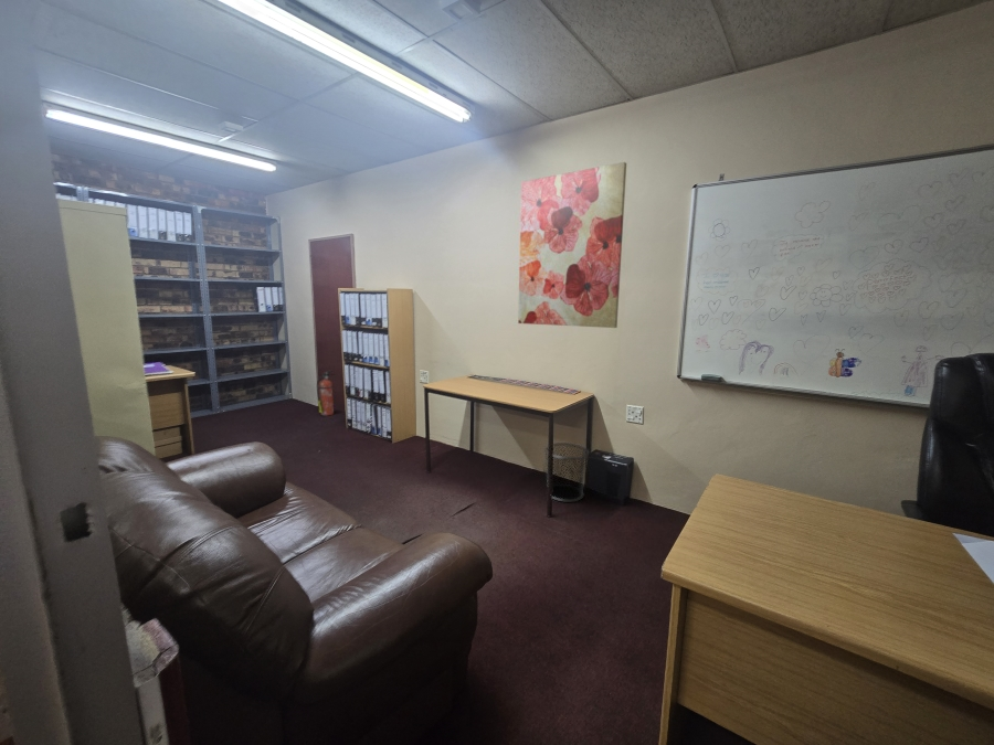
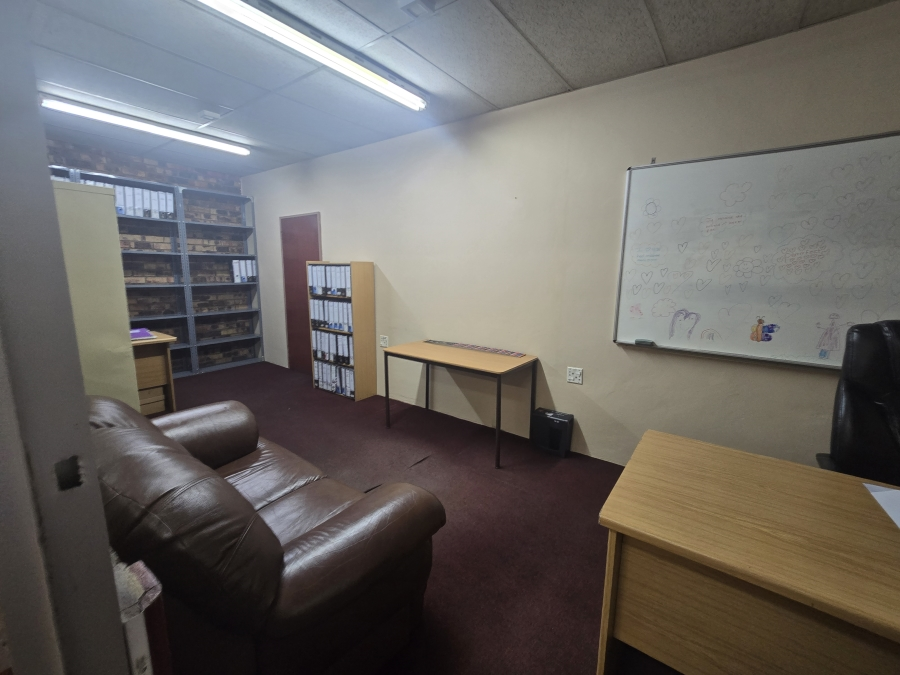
- fire extinguisher (326, 392)
- waste bin (565, 471)
- wall art (567, 251)
